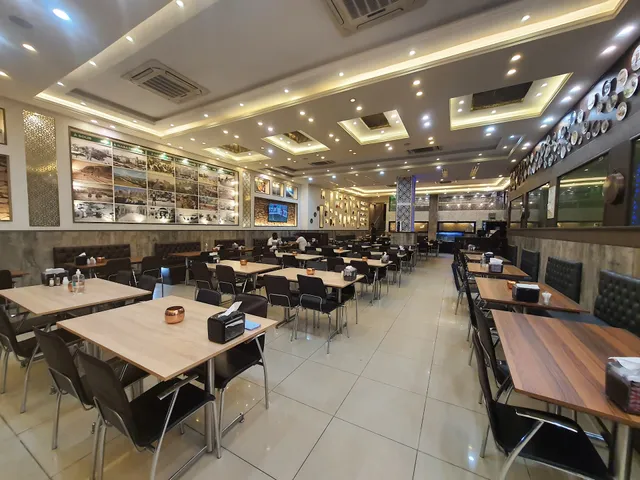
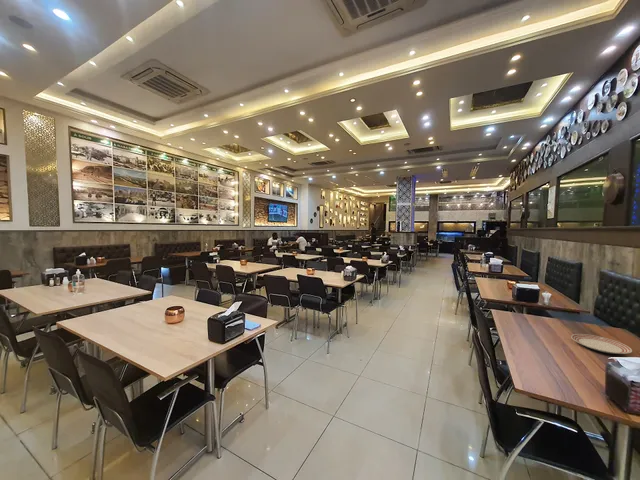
+ dinner plate (599, 344)
